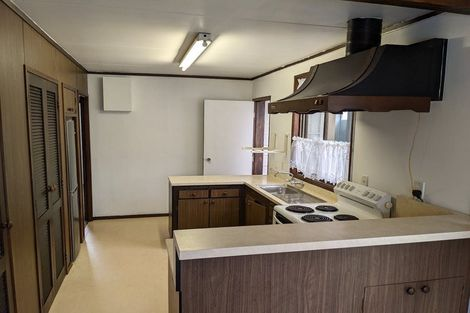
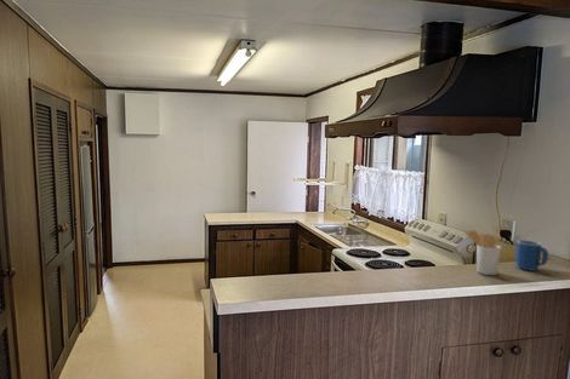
+ utensil holder (481, 251)
+ mug (530, 255)
